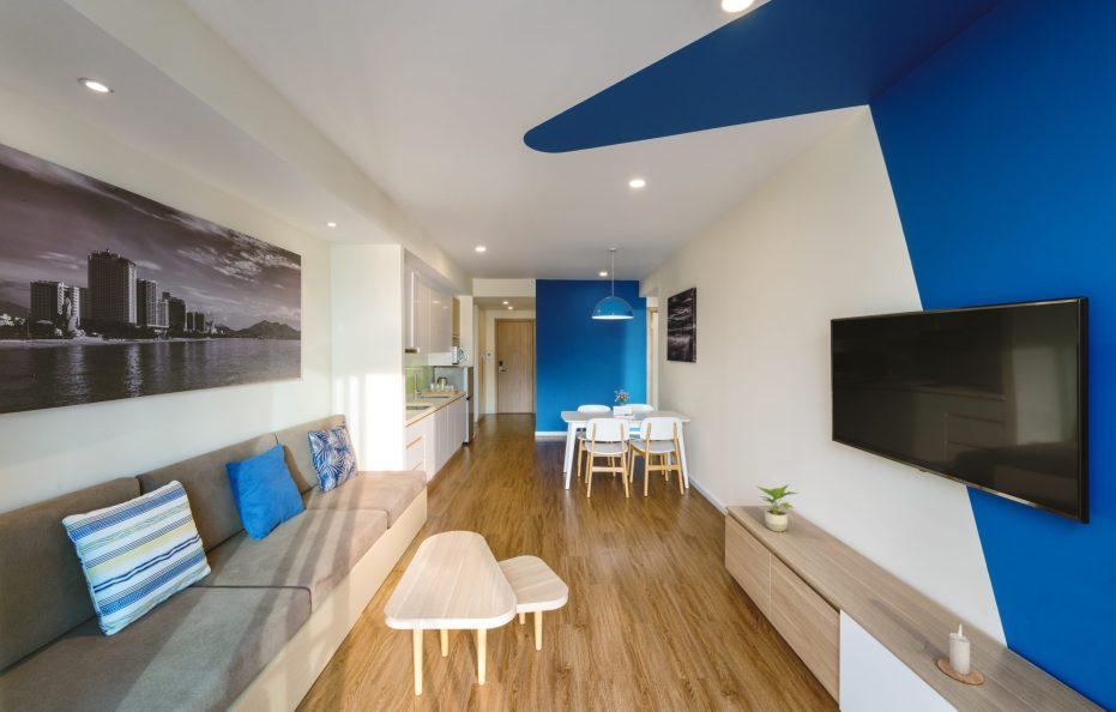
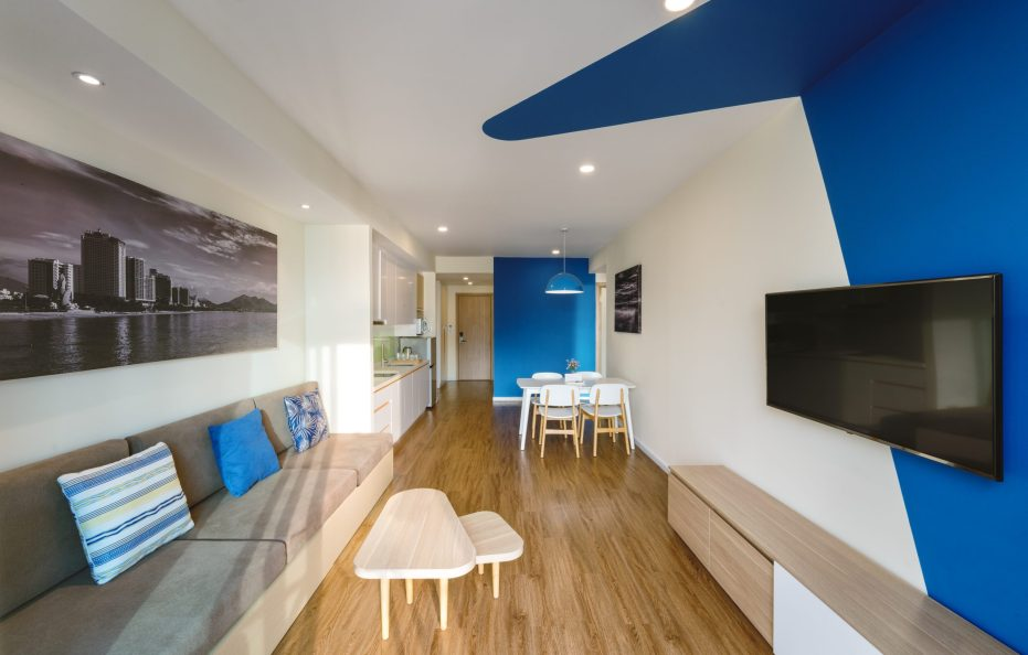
- potted plant (777, 505)
- candle (959, 646)
